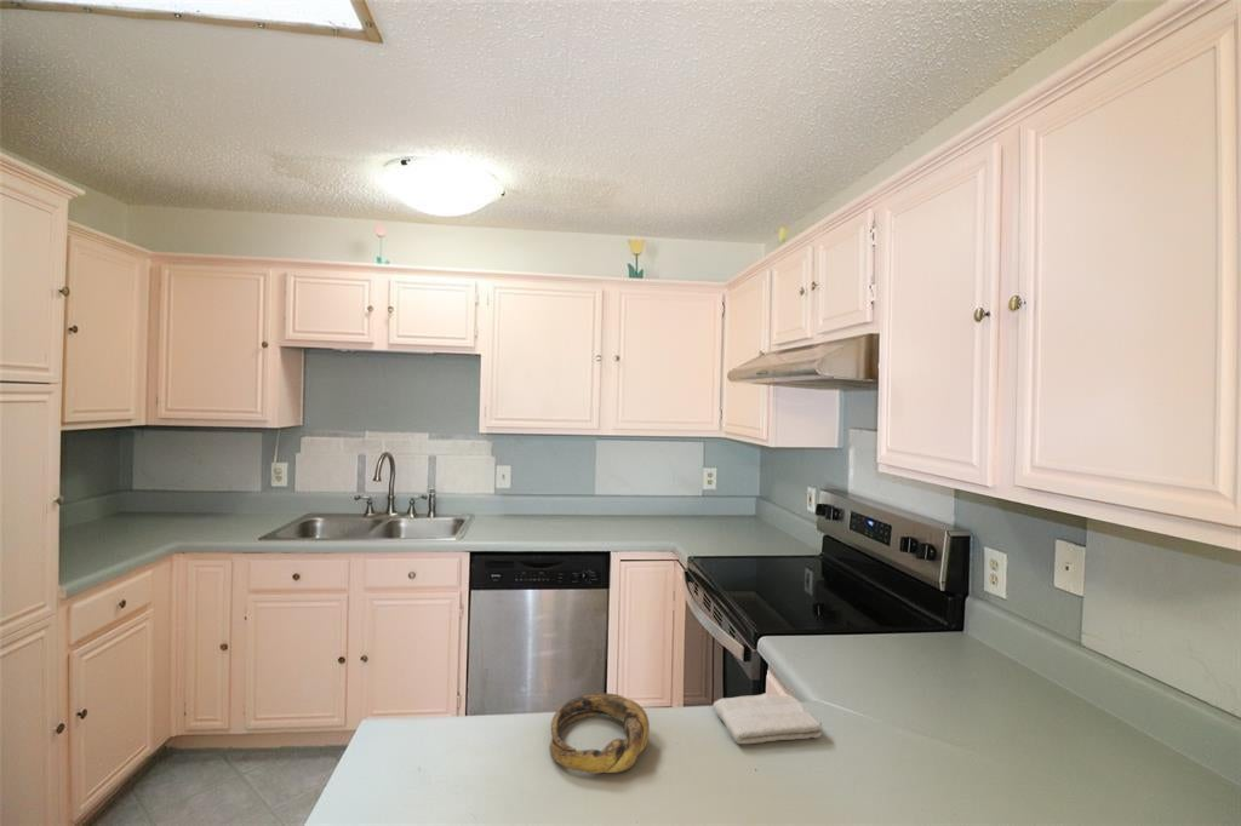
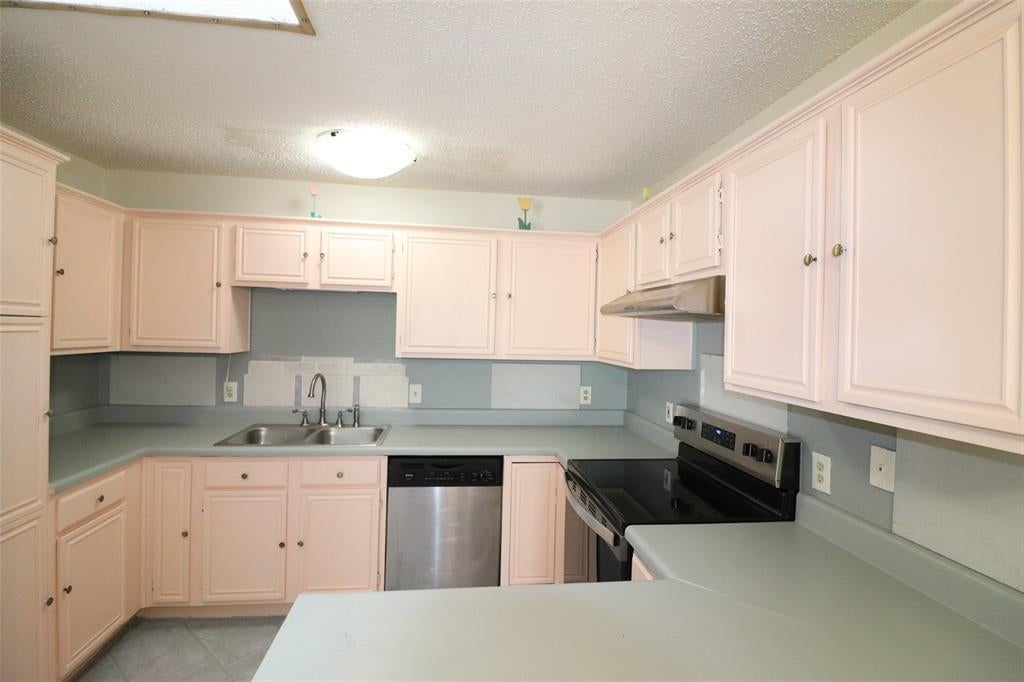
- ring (596, 715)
- washcloth (766, 717)
